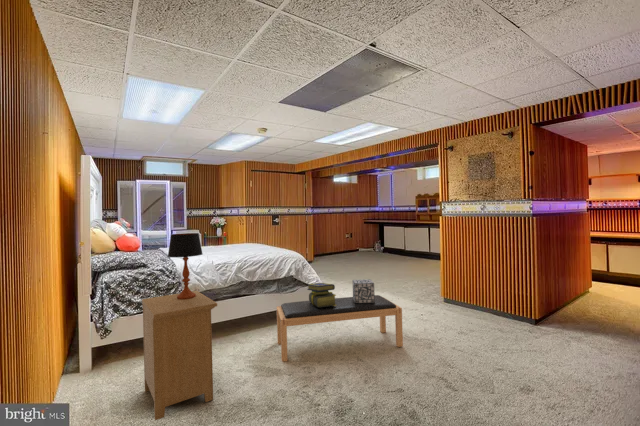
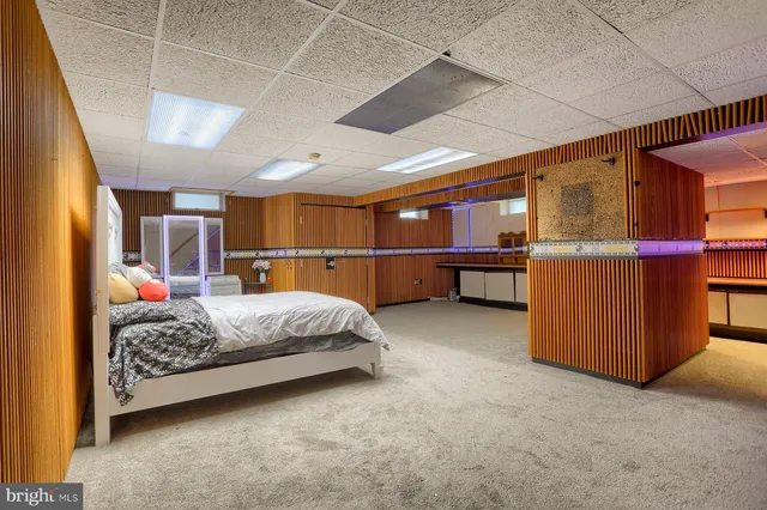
- table lamp (185, 265)
- bench (337, 320)
- decorative box (363, 290)
- nightstand (179, 347)
- stack of books (320, 293)
